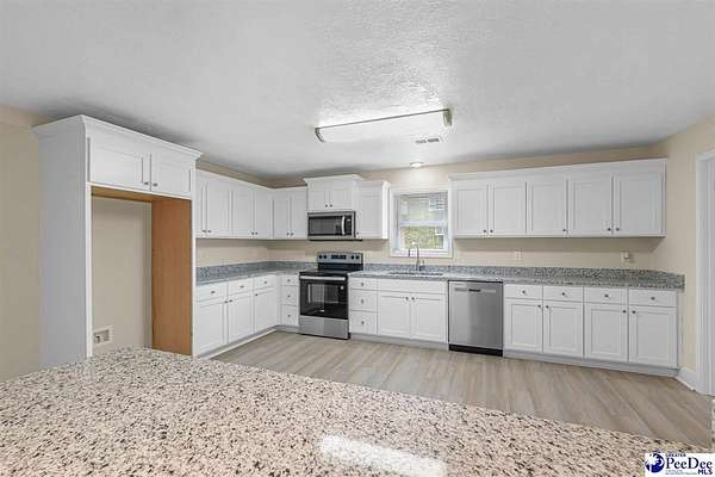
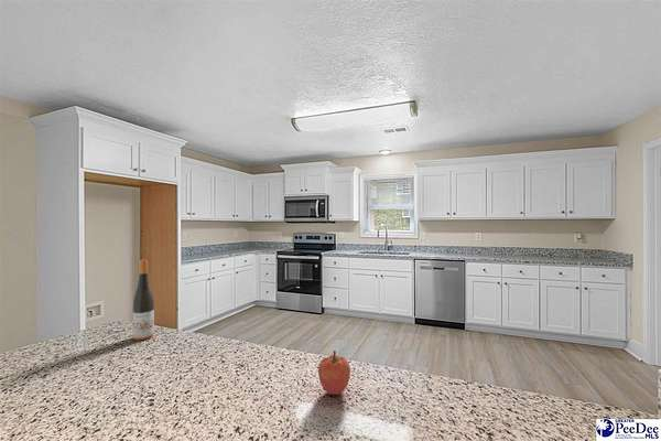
+ apple (334, 372)
+ wine bottle (143, 298)
